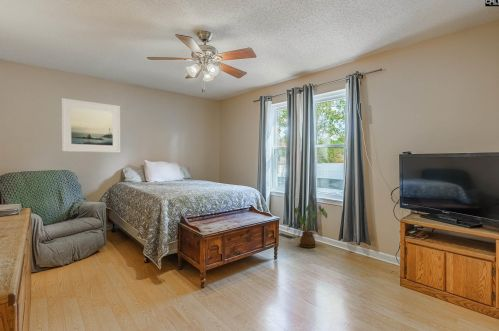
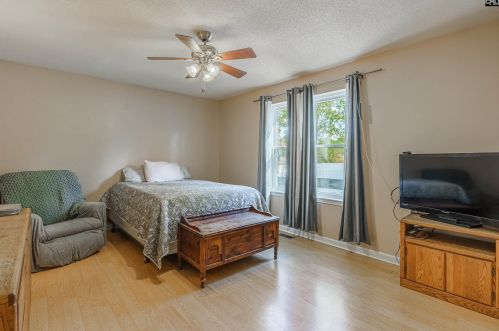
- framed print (92, 127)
- house plant (308, 225)
